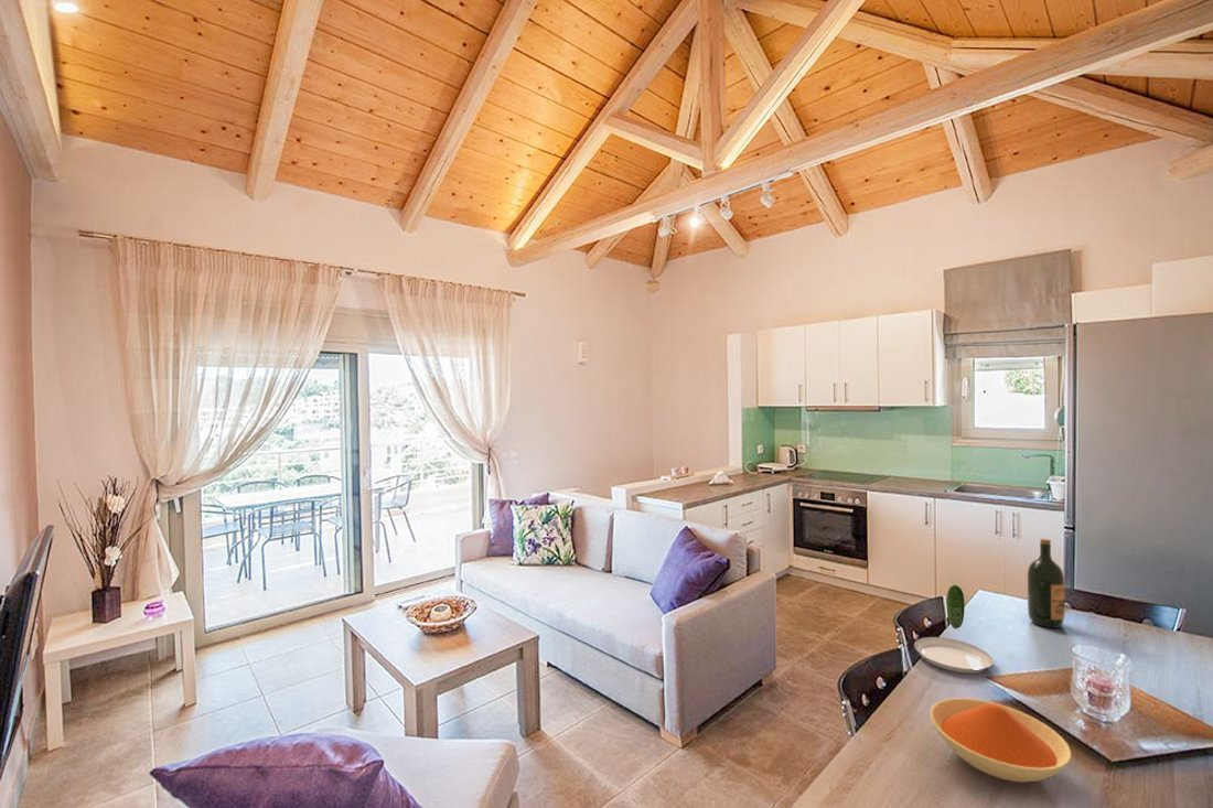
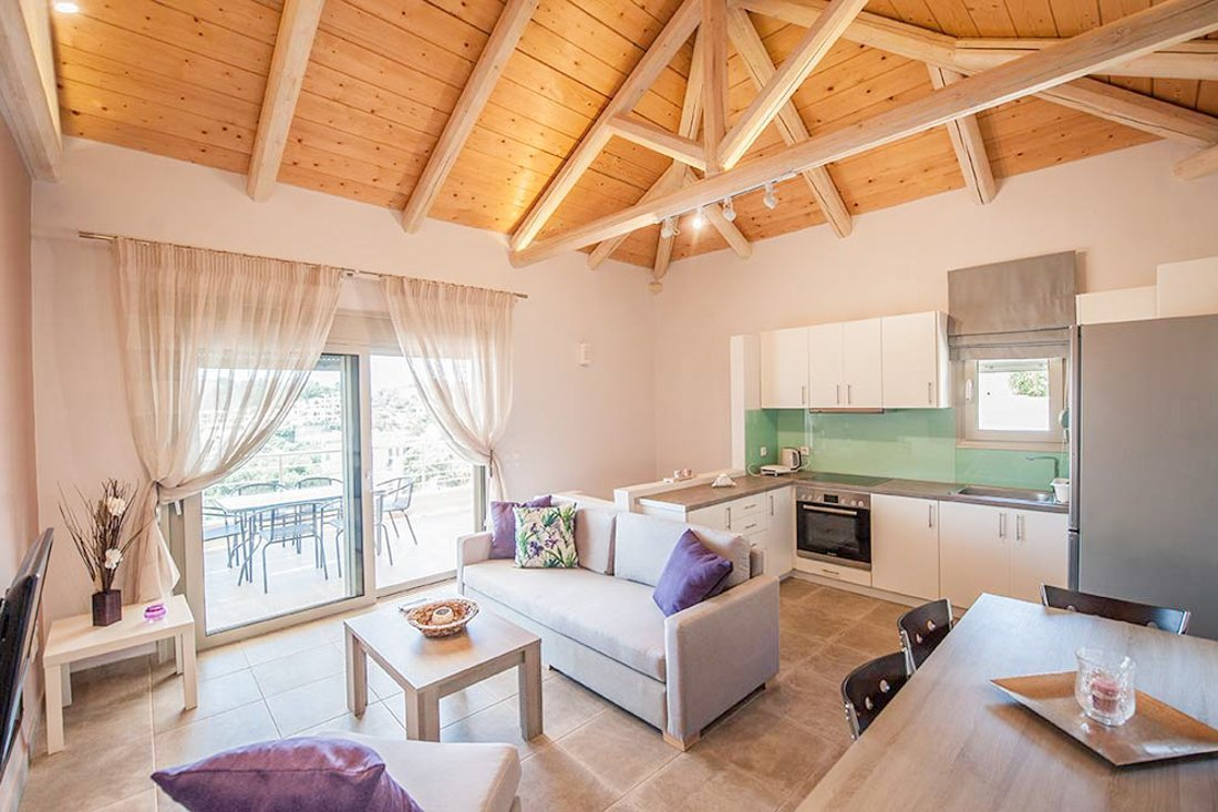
- bowl (996, 734)
- wine bottle (1045, 581)
- plate (952, 616)
